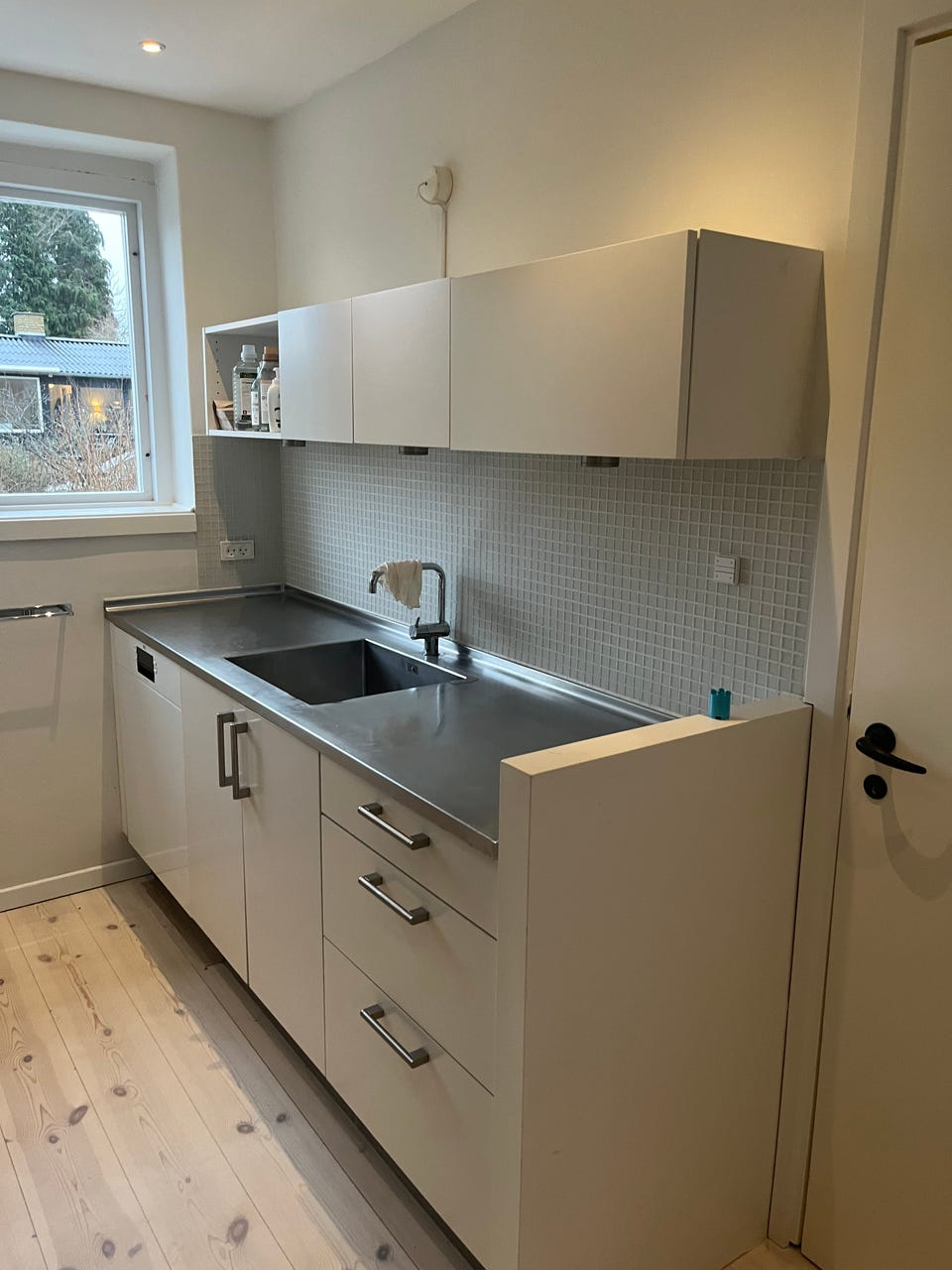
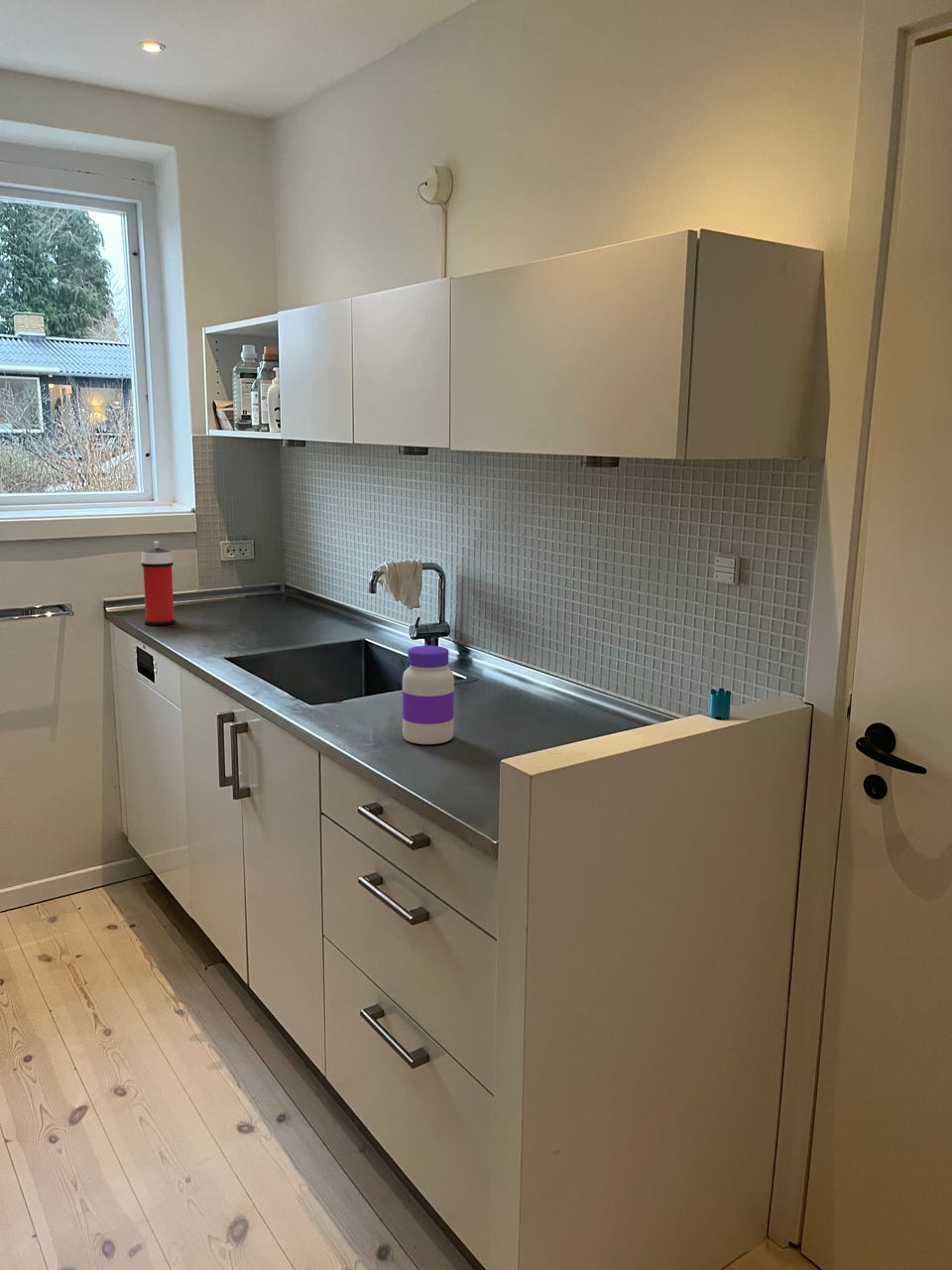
+ jar (427, 694)
+ spray can (158, 581)
